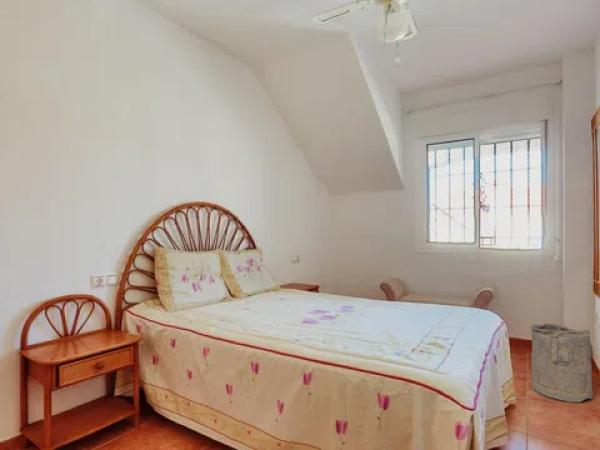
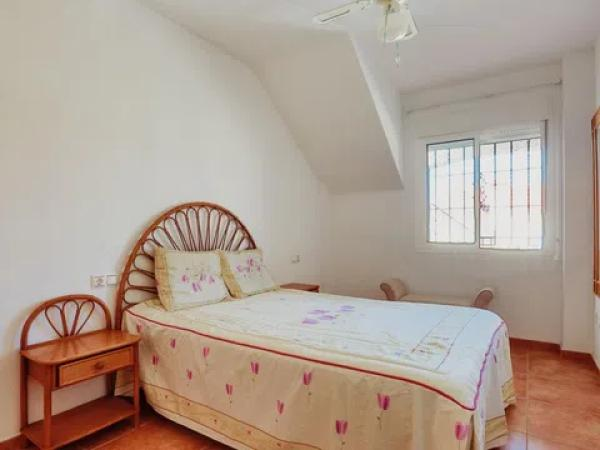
- laundry hamper (563, 358)
